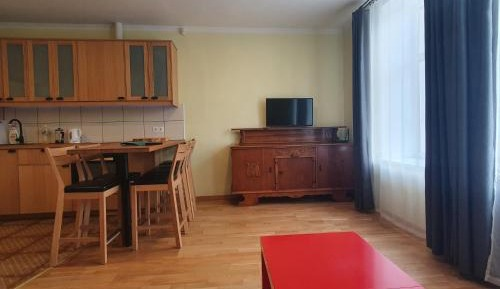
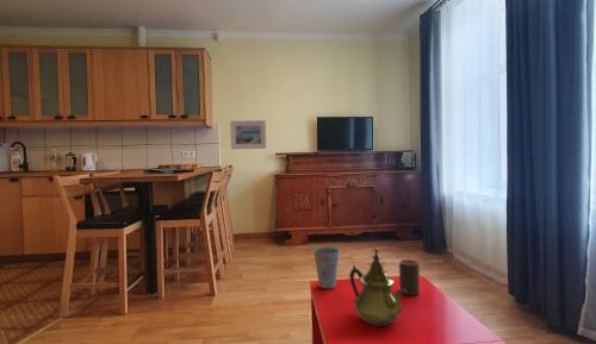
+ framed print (248, 135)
+ cup (327, 268)
+ teapot (375, 283)
+ cup (409, 276)
